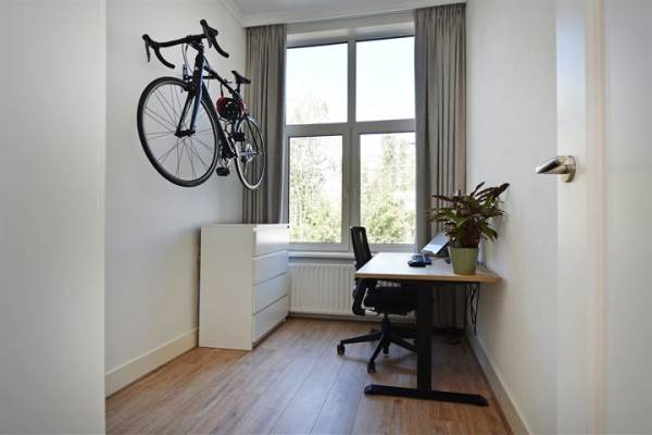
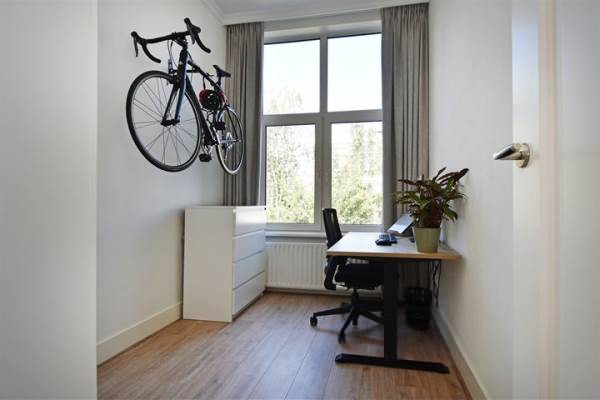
+ wastebasket (417, 307)
